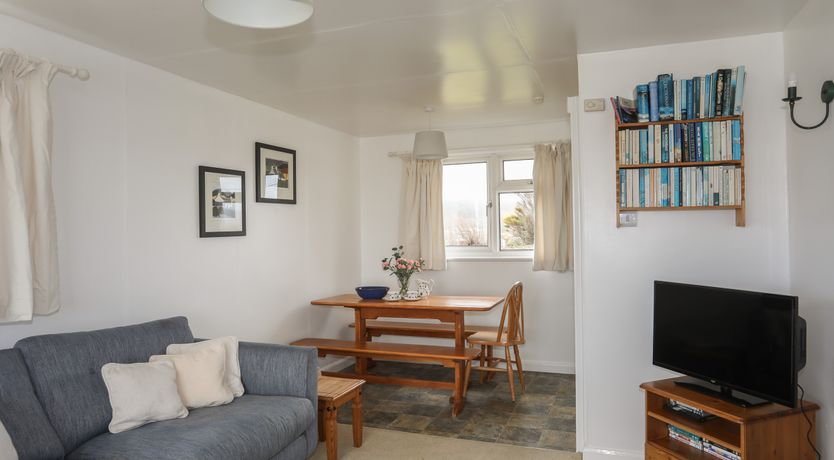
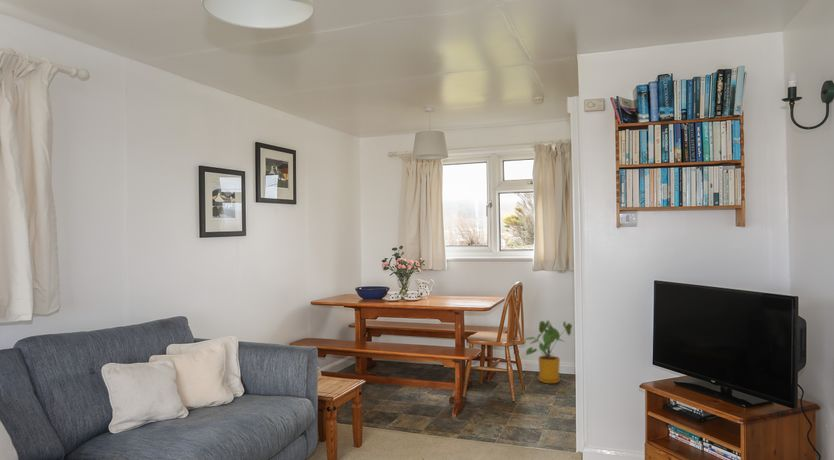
+ house plant (547, 351)
